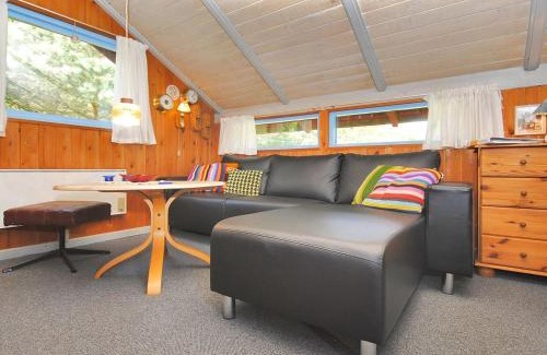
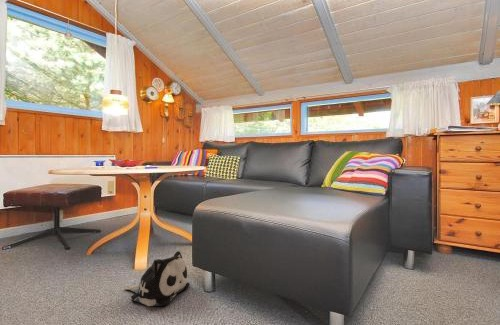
+ plush toy (153, 272)
